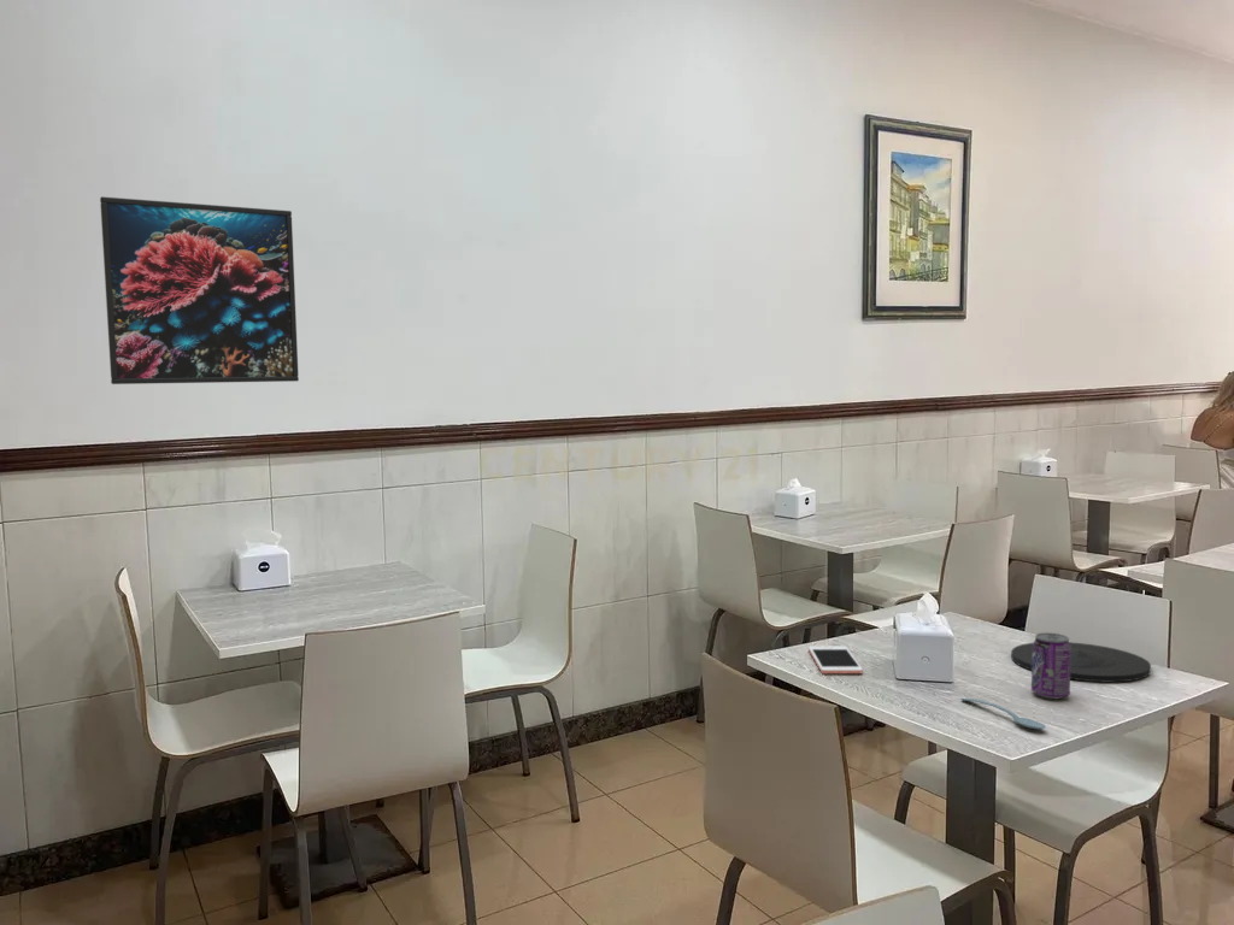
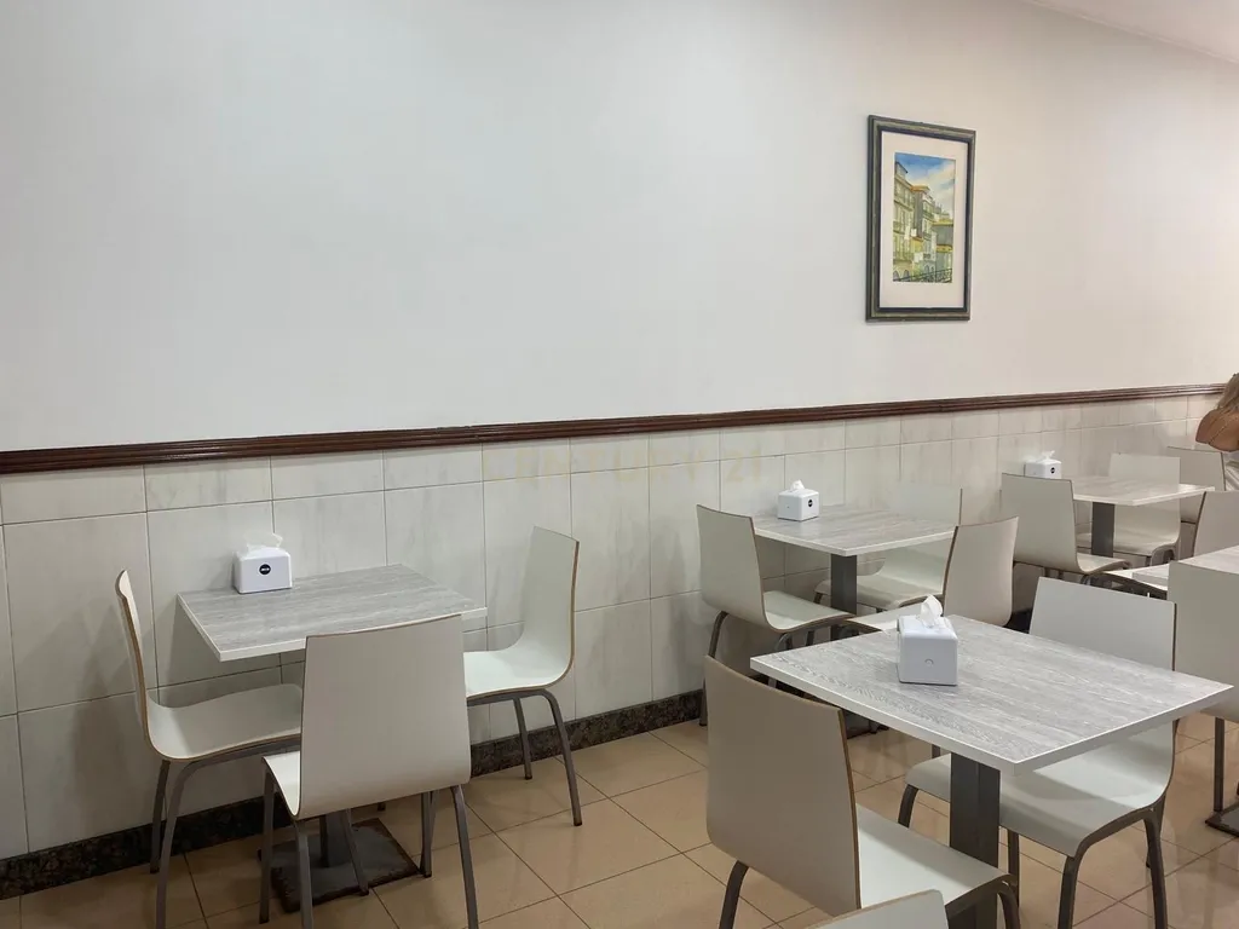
- cell phone (834, 659)
- plate (1079, 656)
- spoon (1001, 709)
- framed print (204, 294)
- beverage can (1051, 665)
